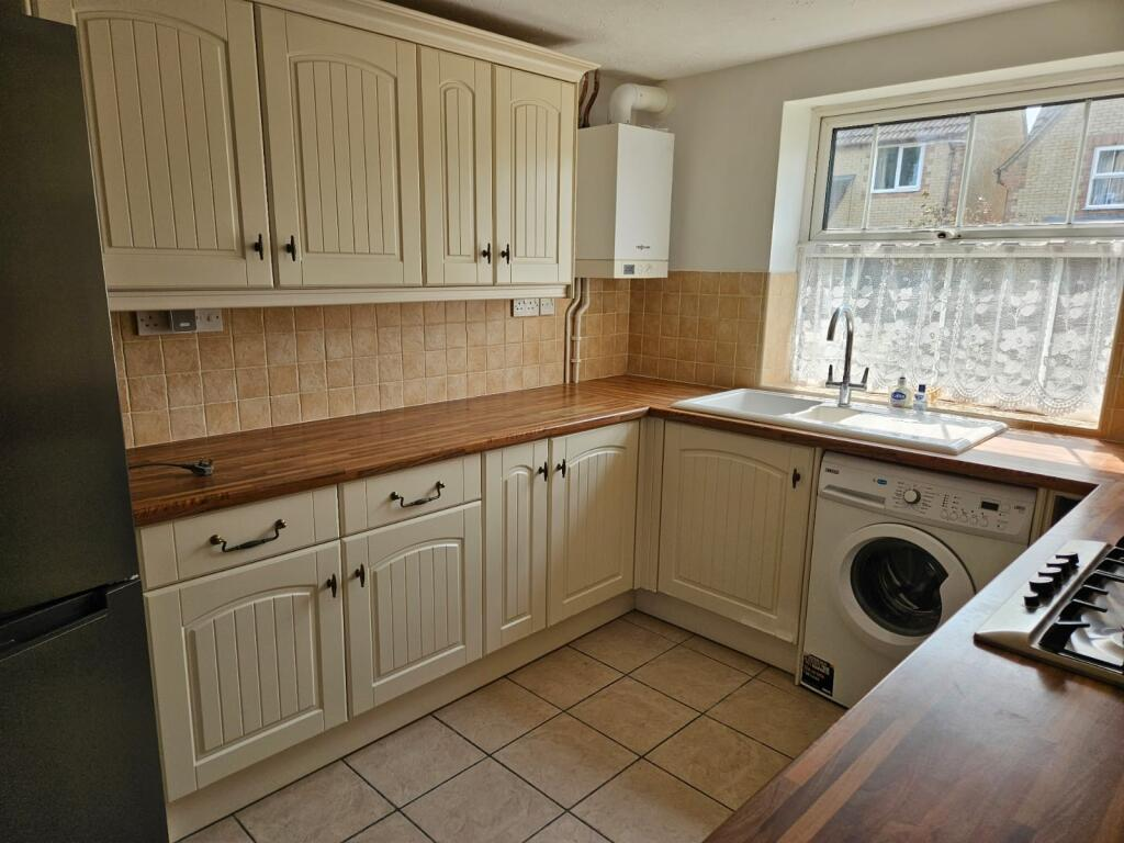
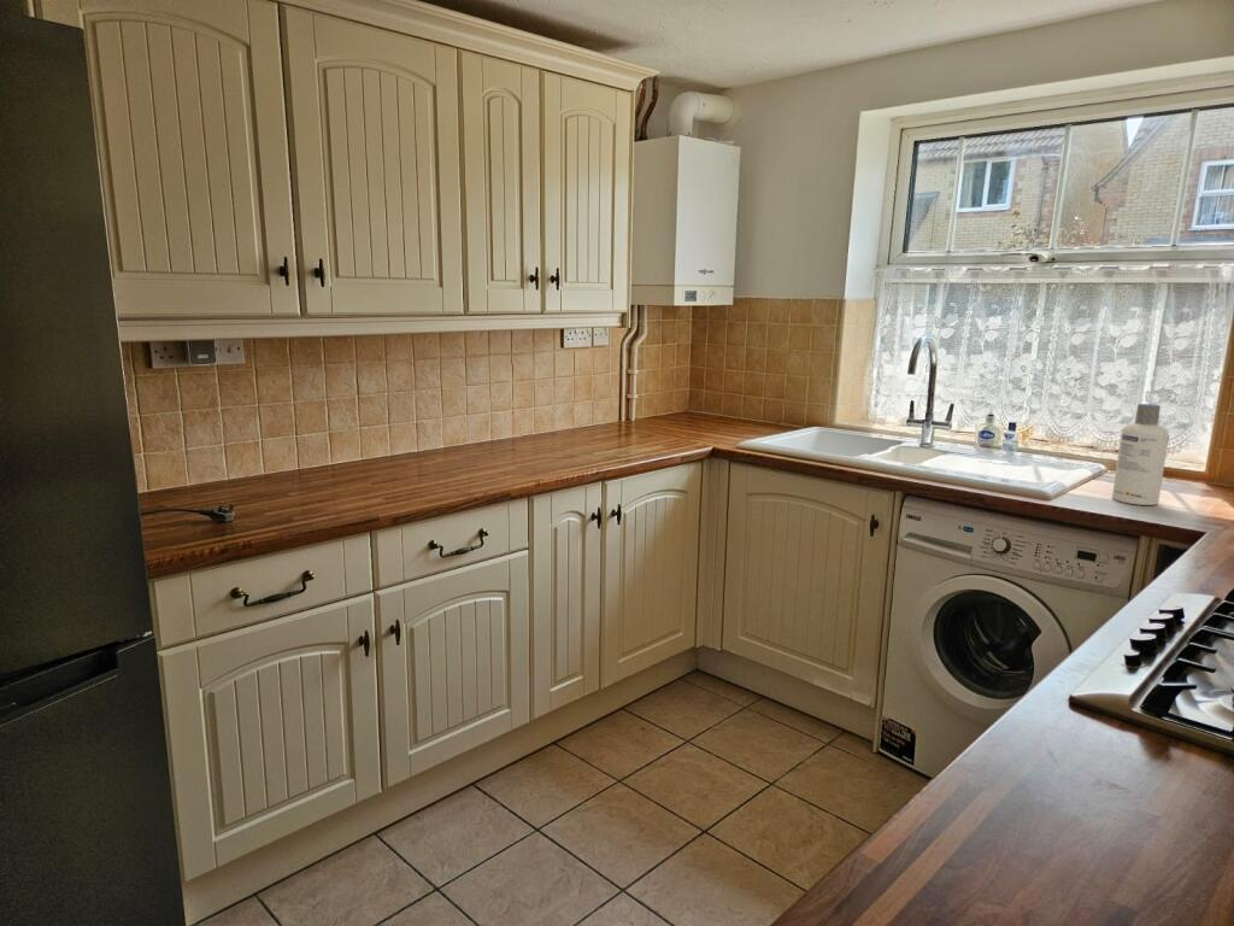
+ screw cap bottle (1141, 452)
